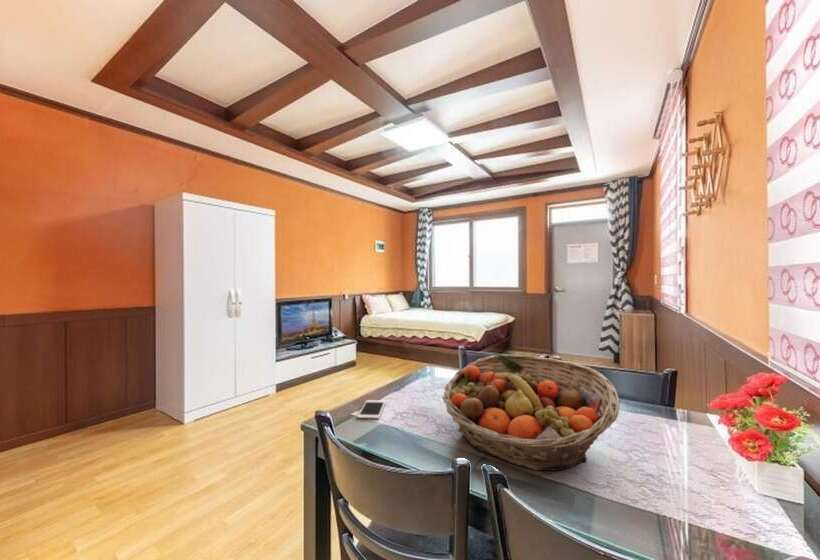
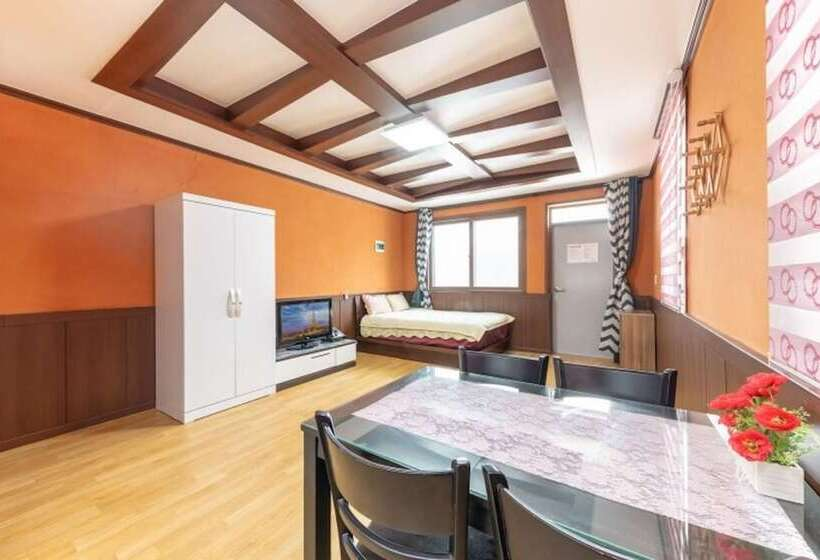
- cell phone (372, 408)
- fruit basket (522, 403)
